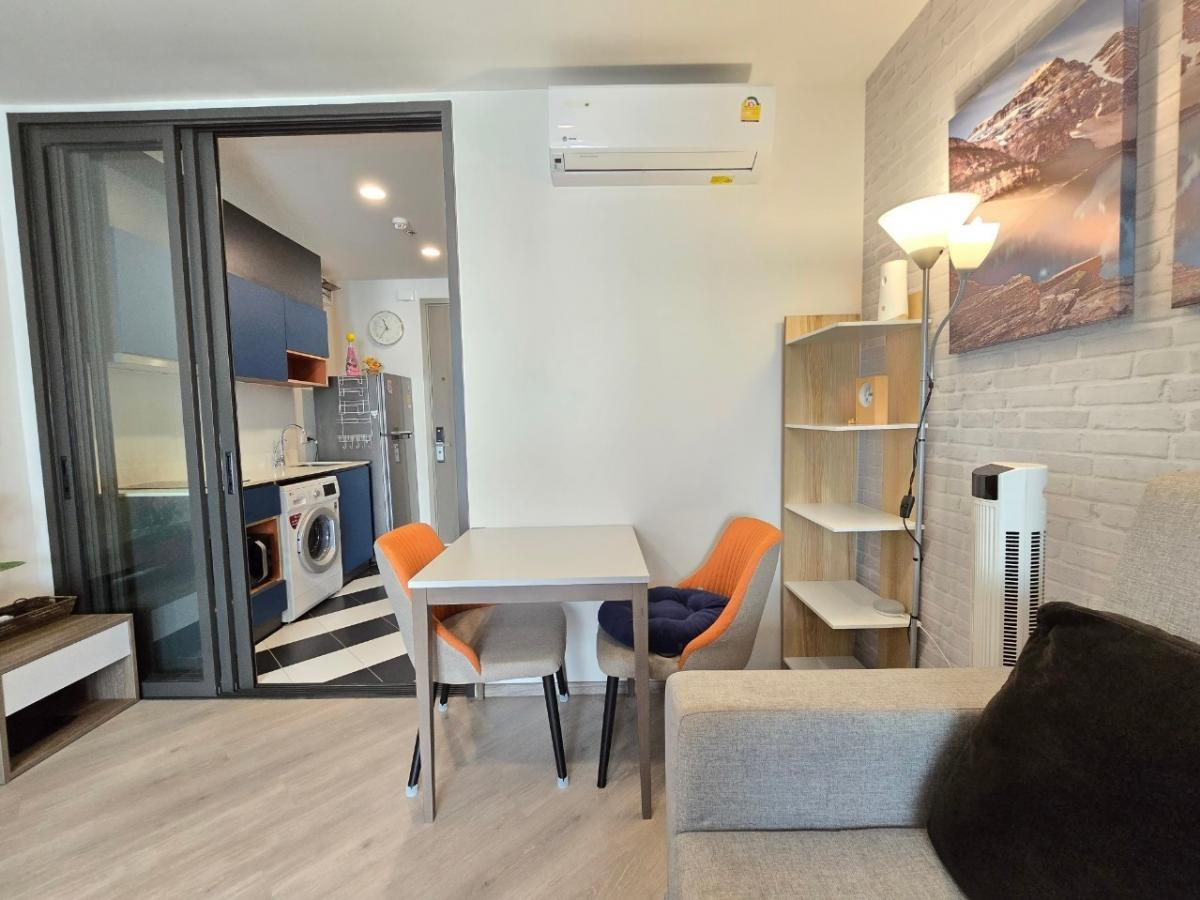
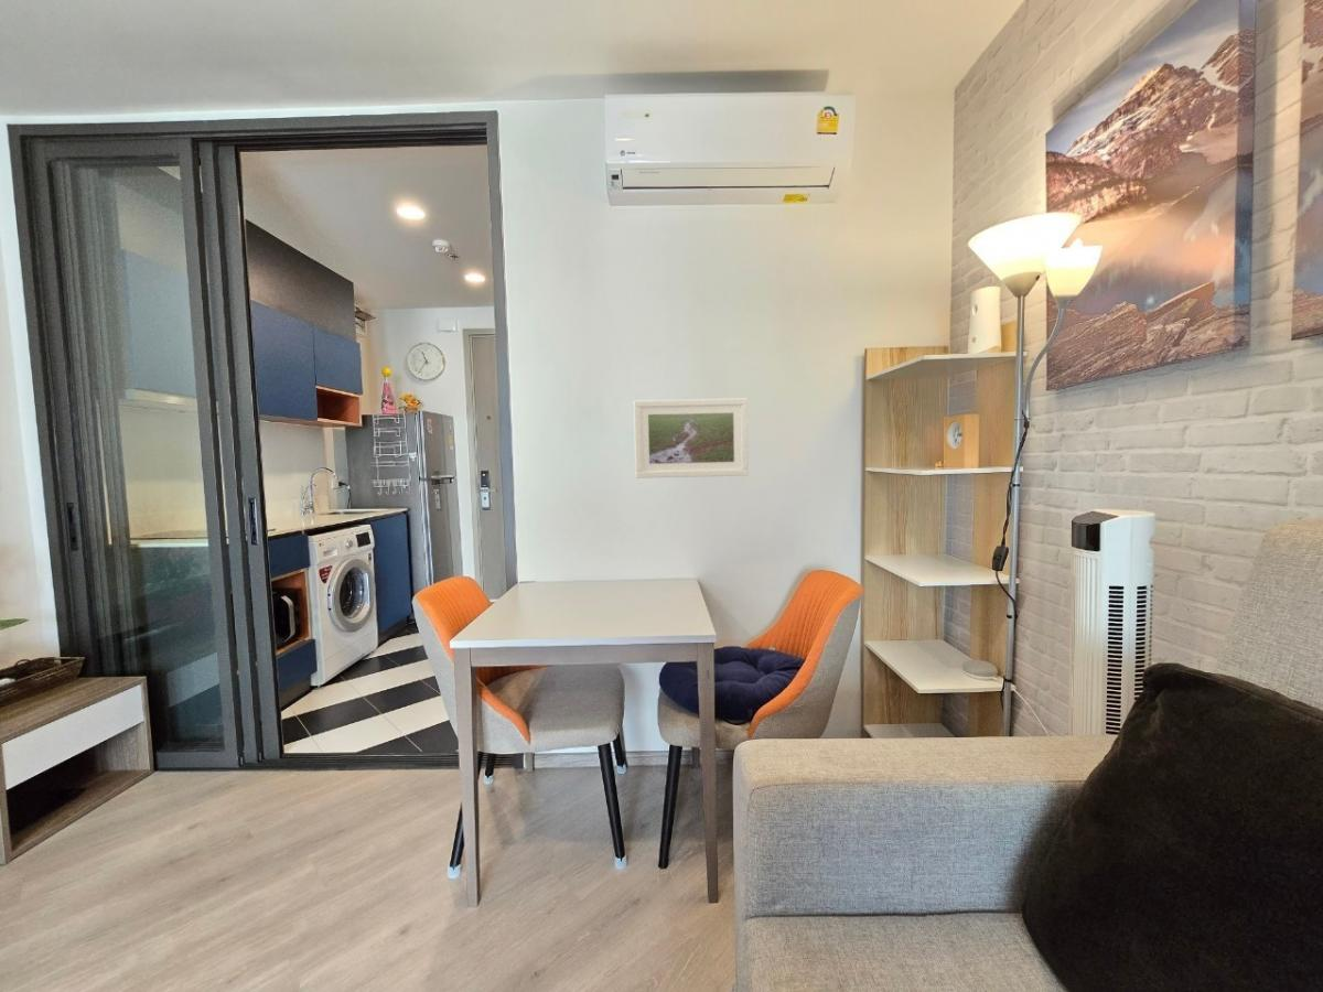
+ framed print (690, 438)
